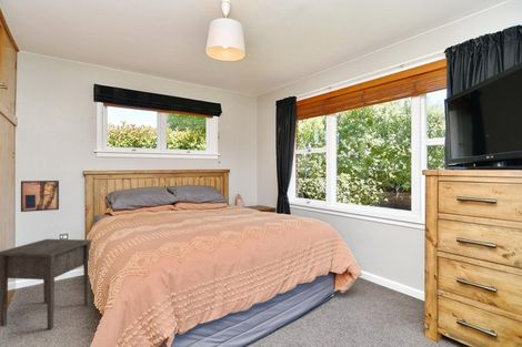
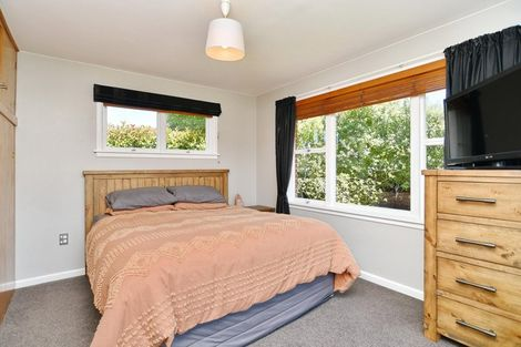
- nightstand (48, 279)
- wall art (40, 195)
